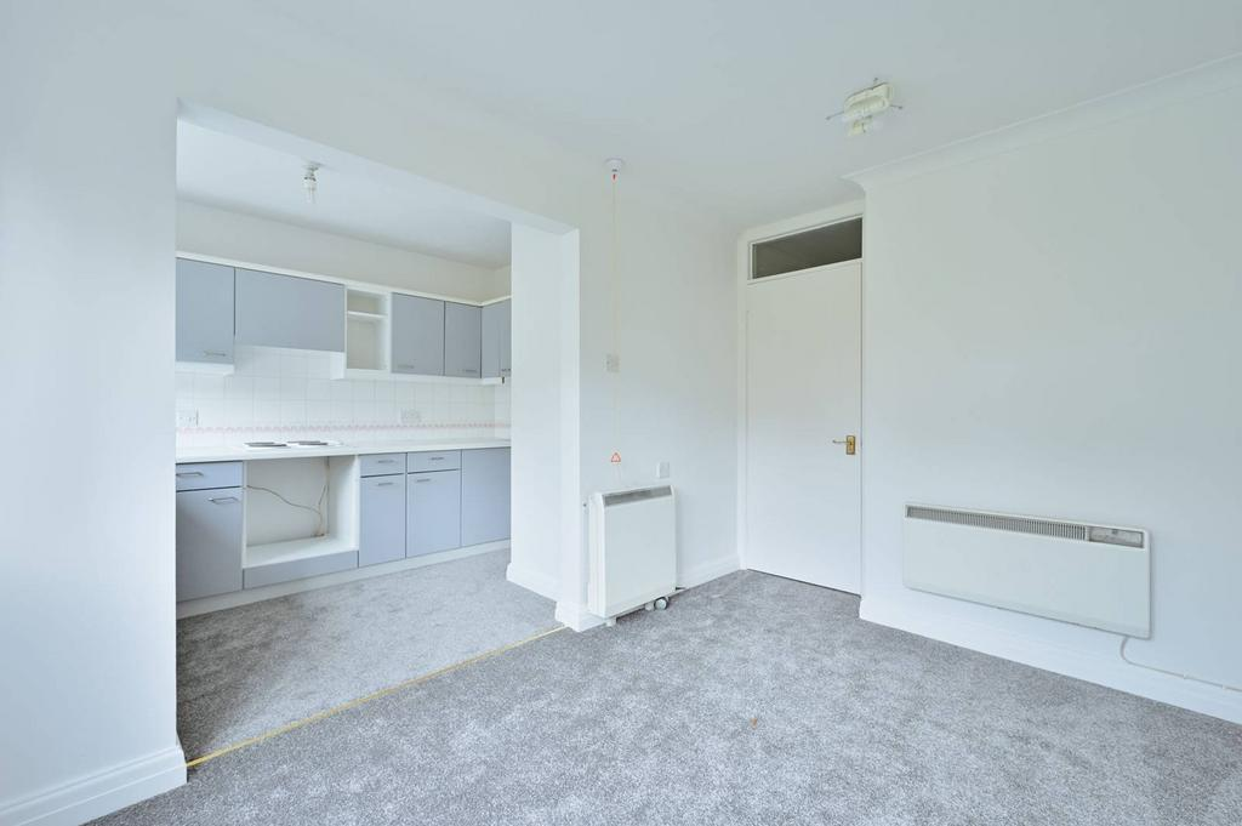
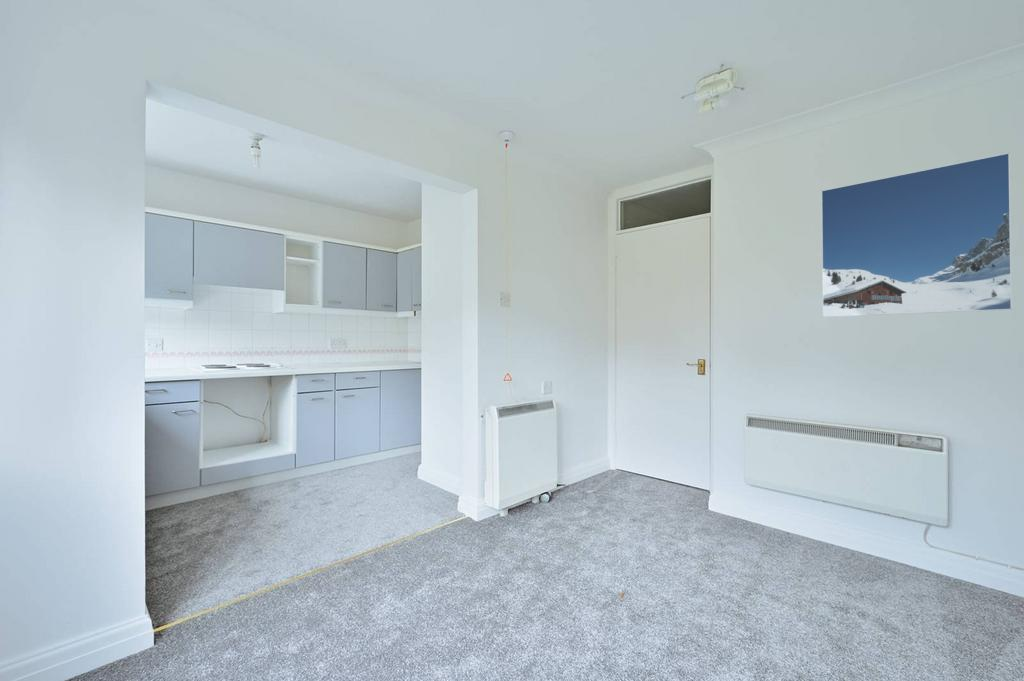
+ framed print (906, 243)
